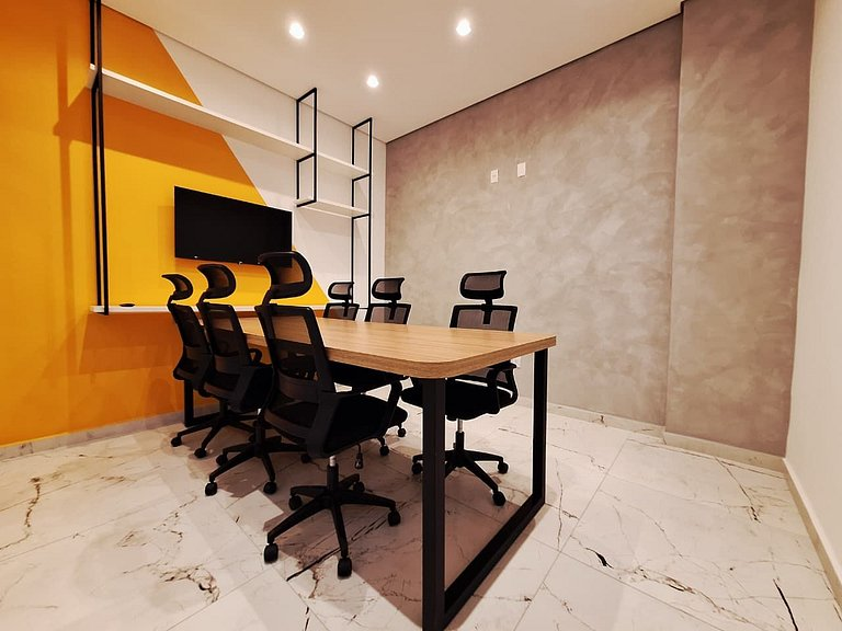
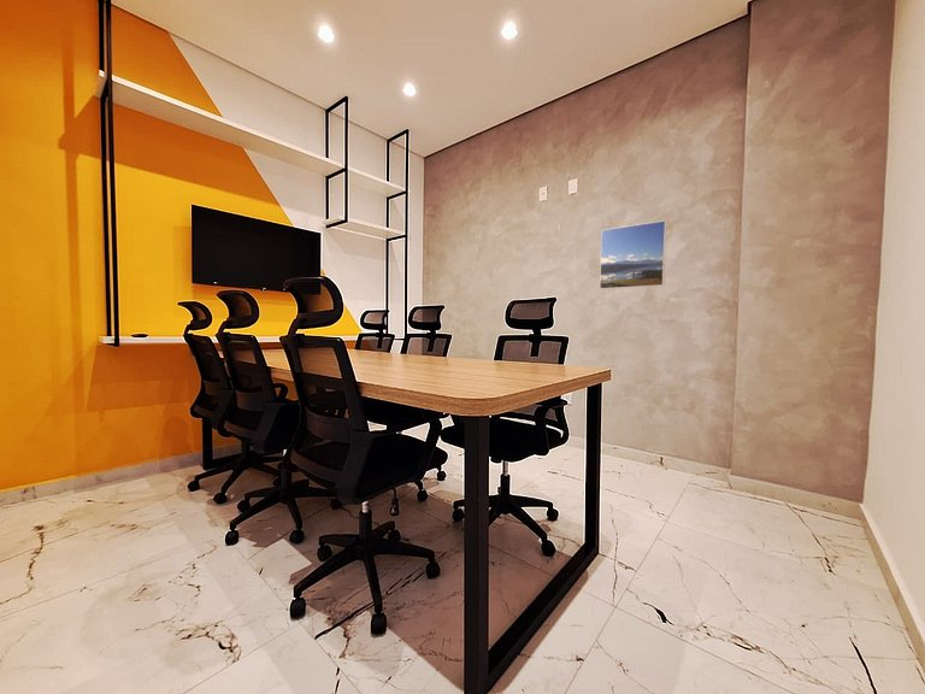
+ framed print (631, 257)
